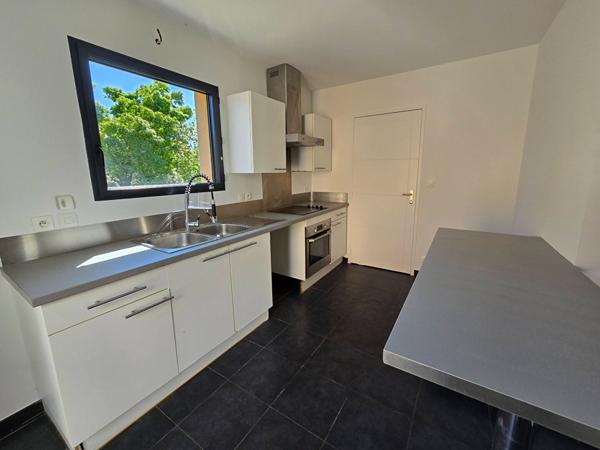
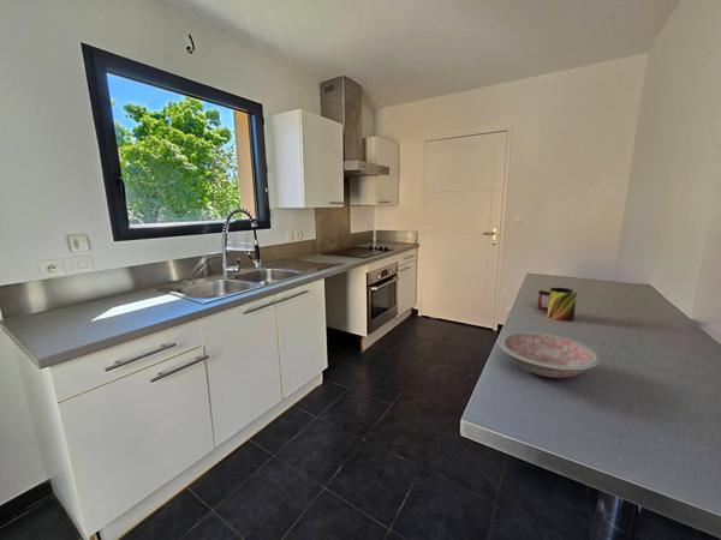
+ mug (555, 302)
+ bowl (544, 358)
